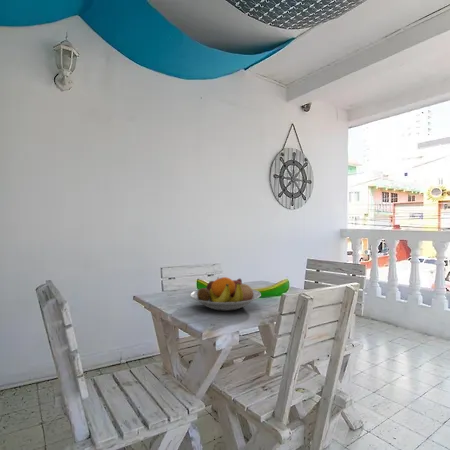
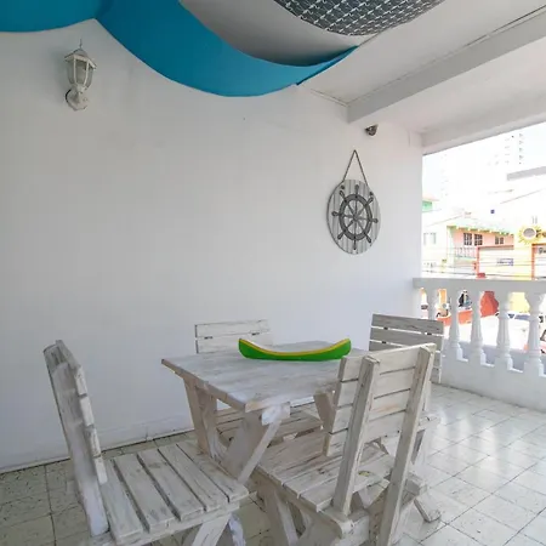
- fruit bowl (225, 290)
